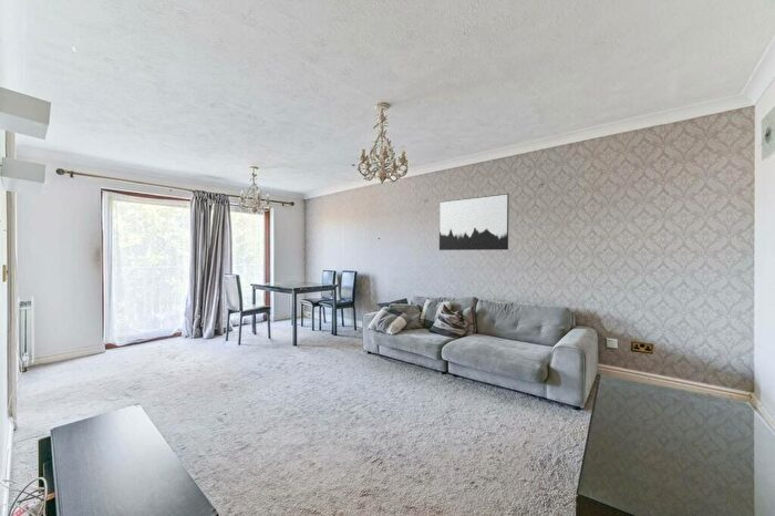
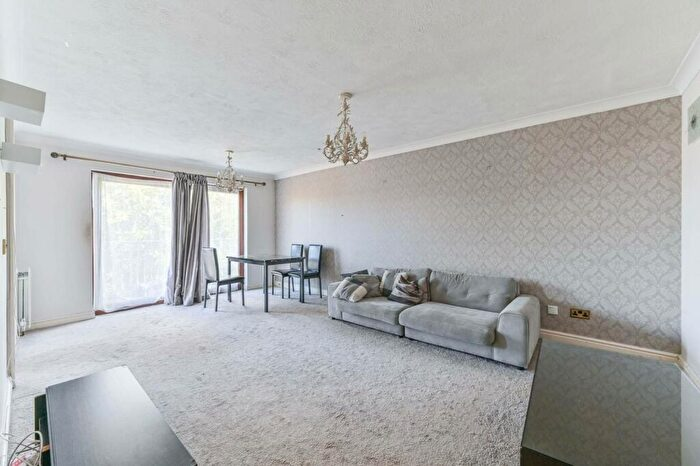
- wall art (471, 224)
